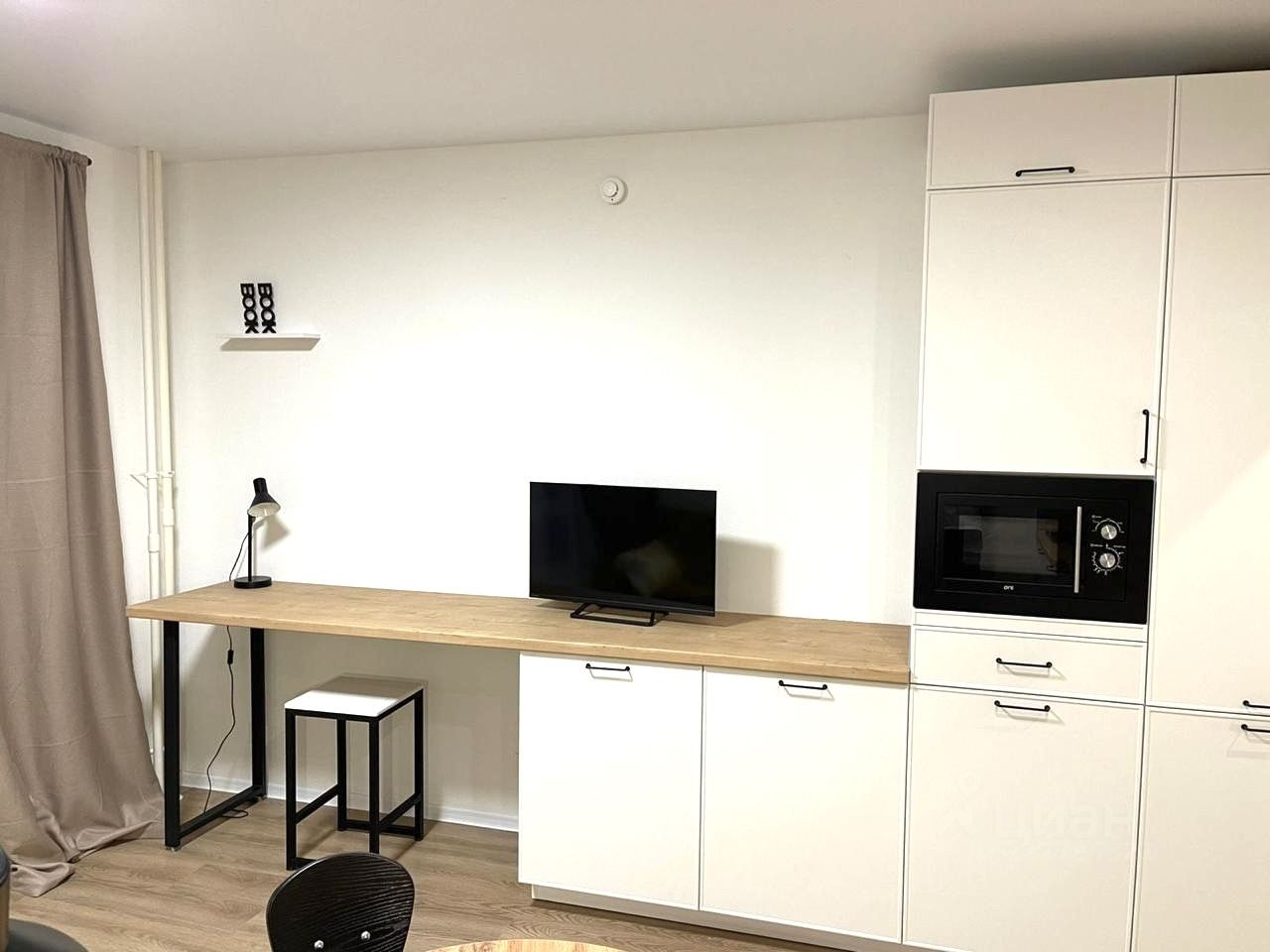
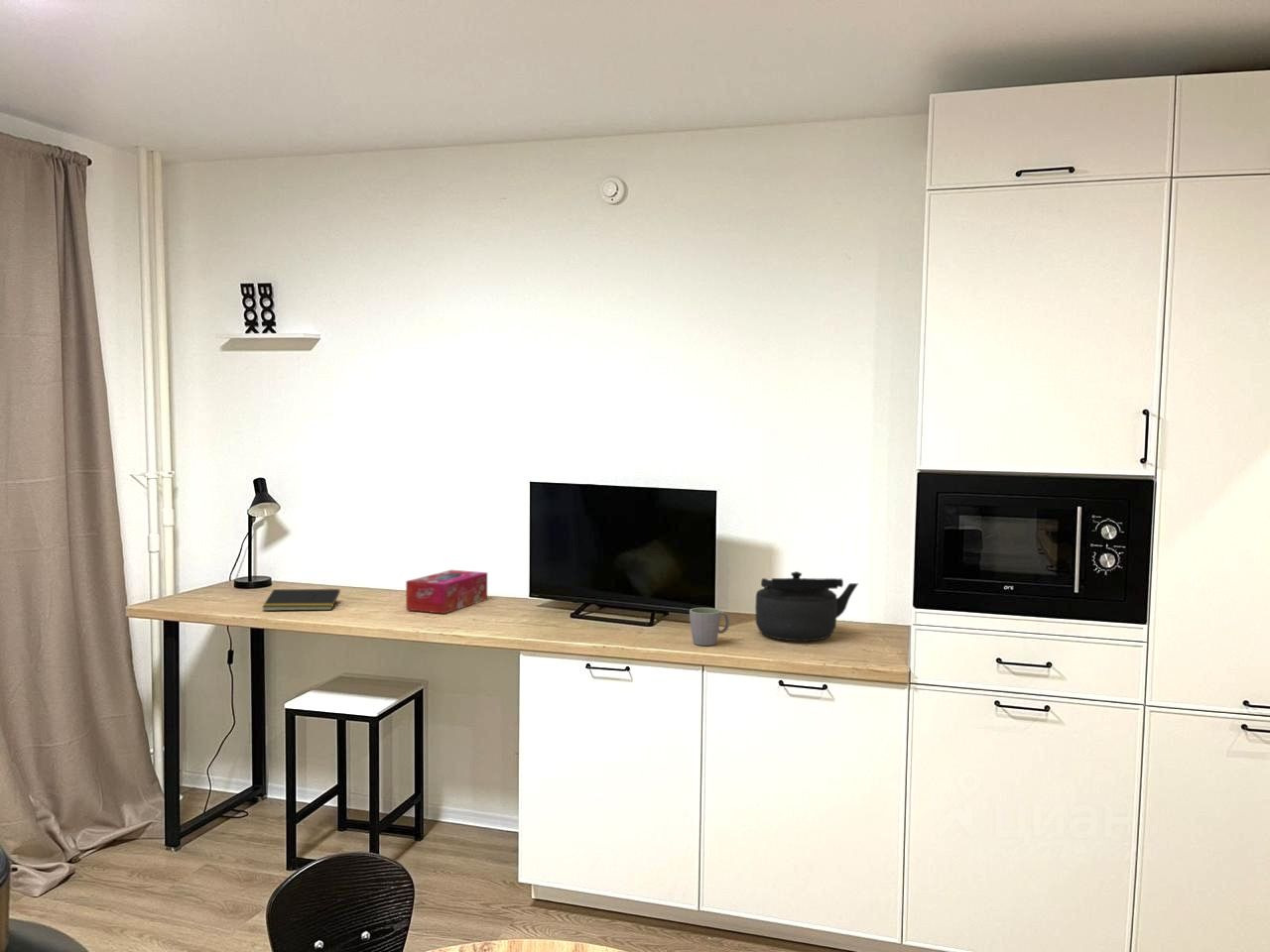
+ tissue box (447, 590)
+ mug (709, 626)
+ kettle (799, 603)
+ notepad (302, 599)
